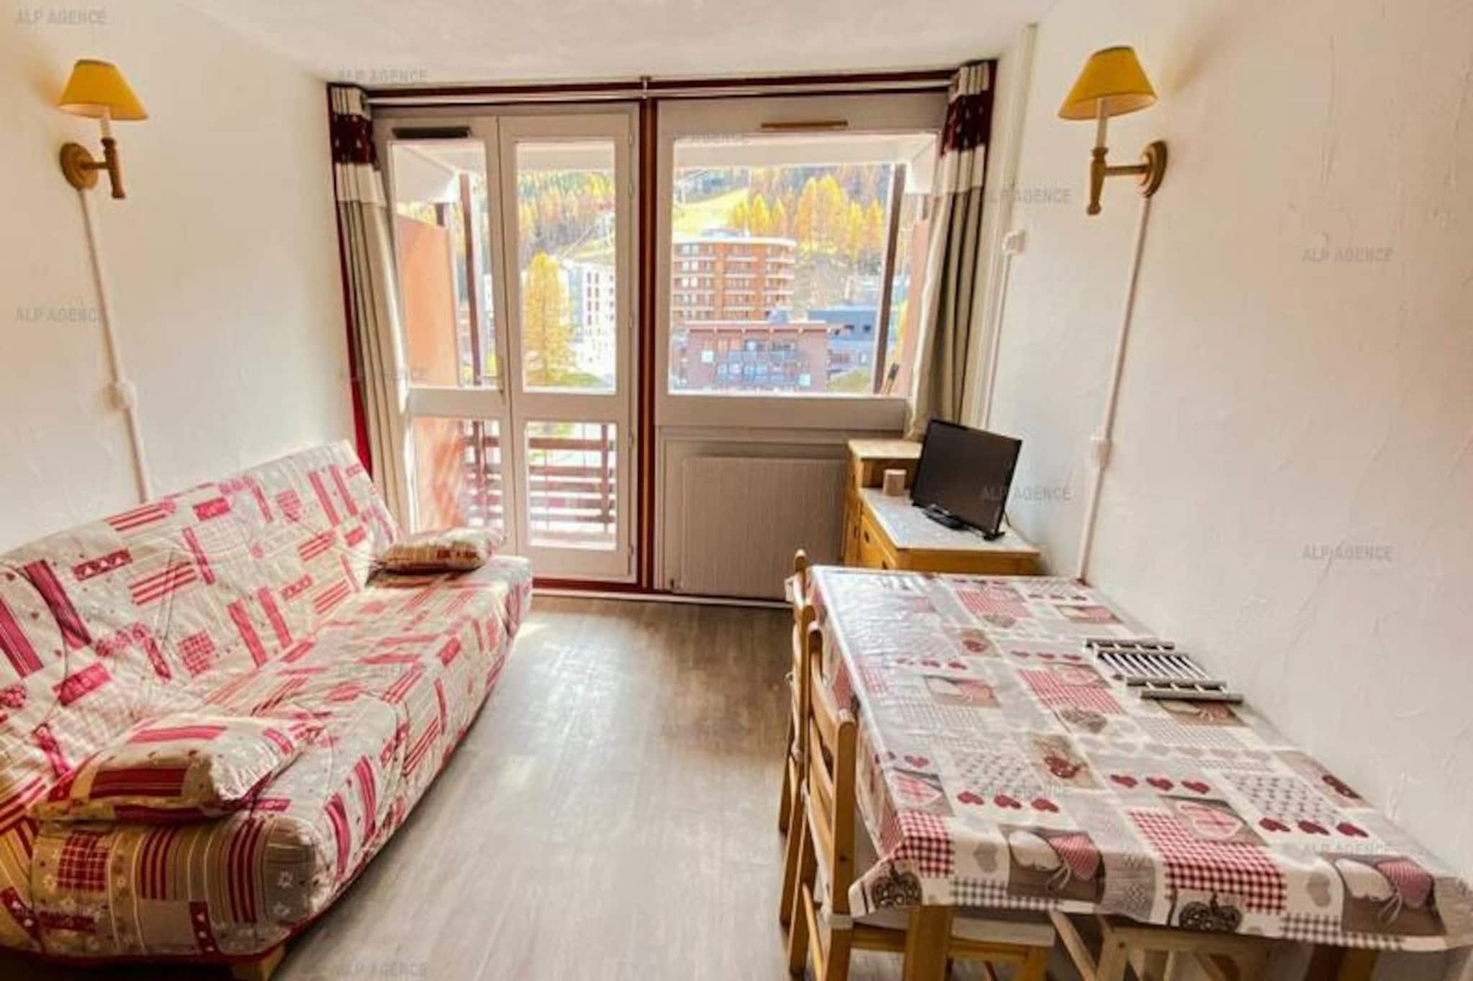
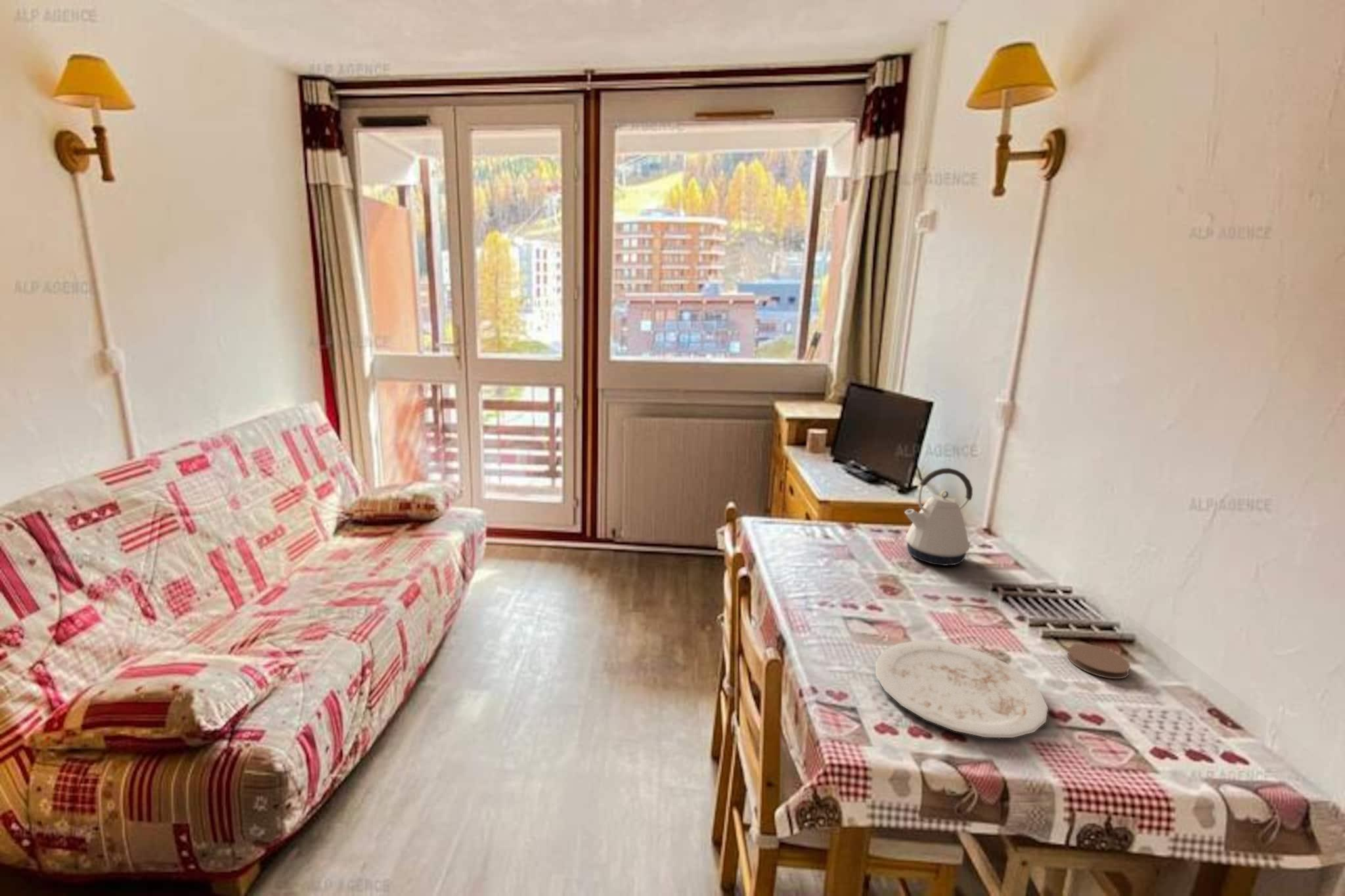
+ coaster (1098, 660)
+ plate (957, 685)
+ kettle (938, 513)
